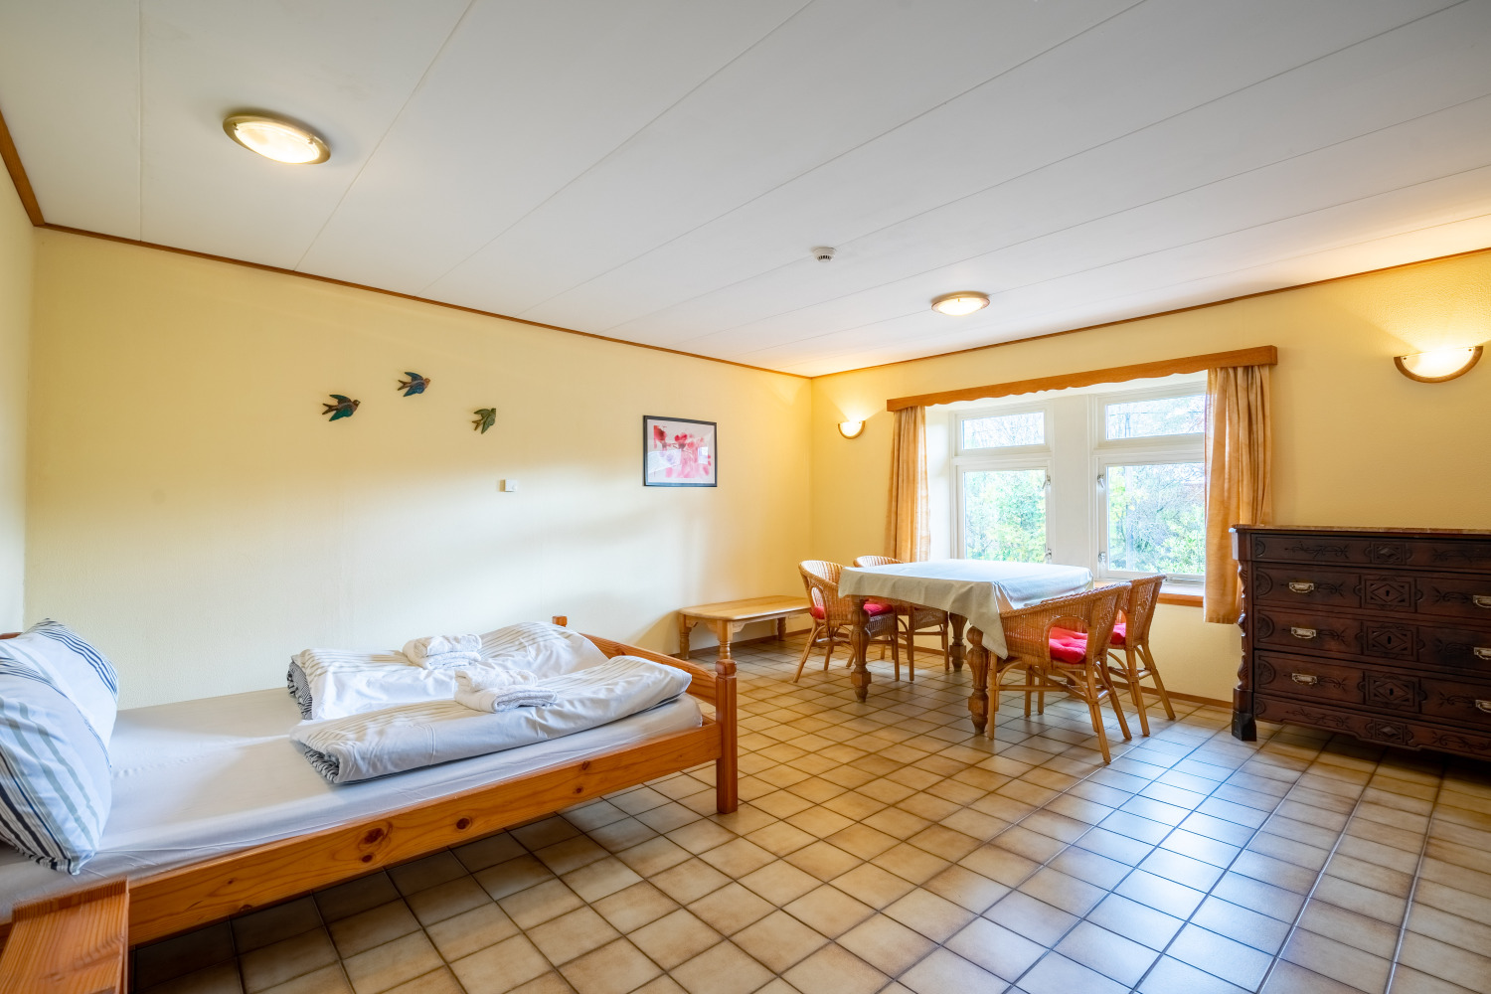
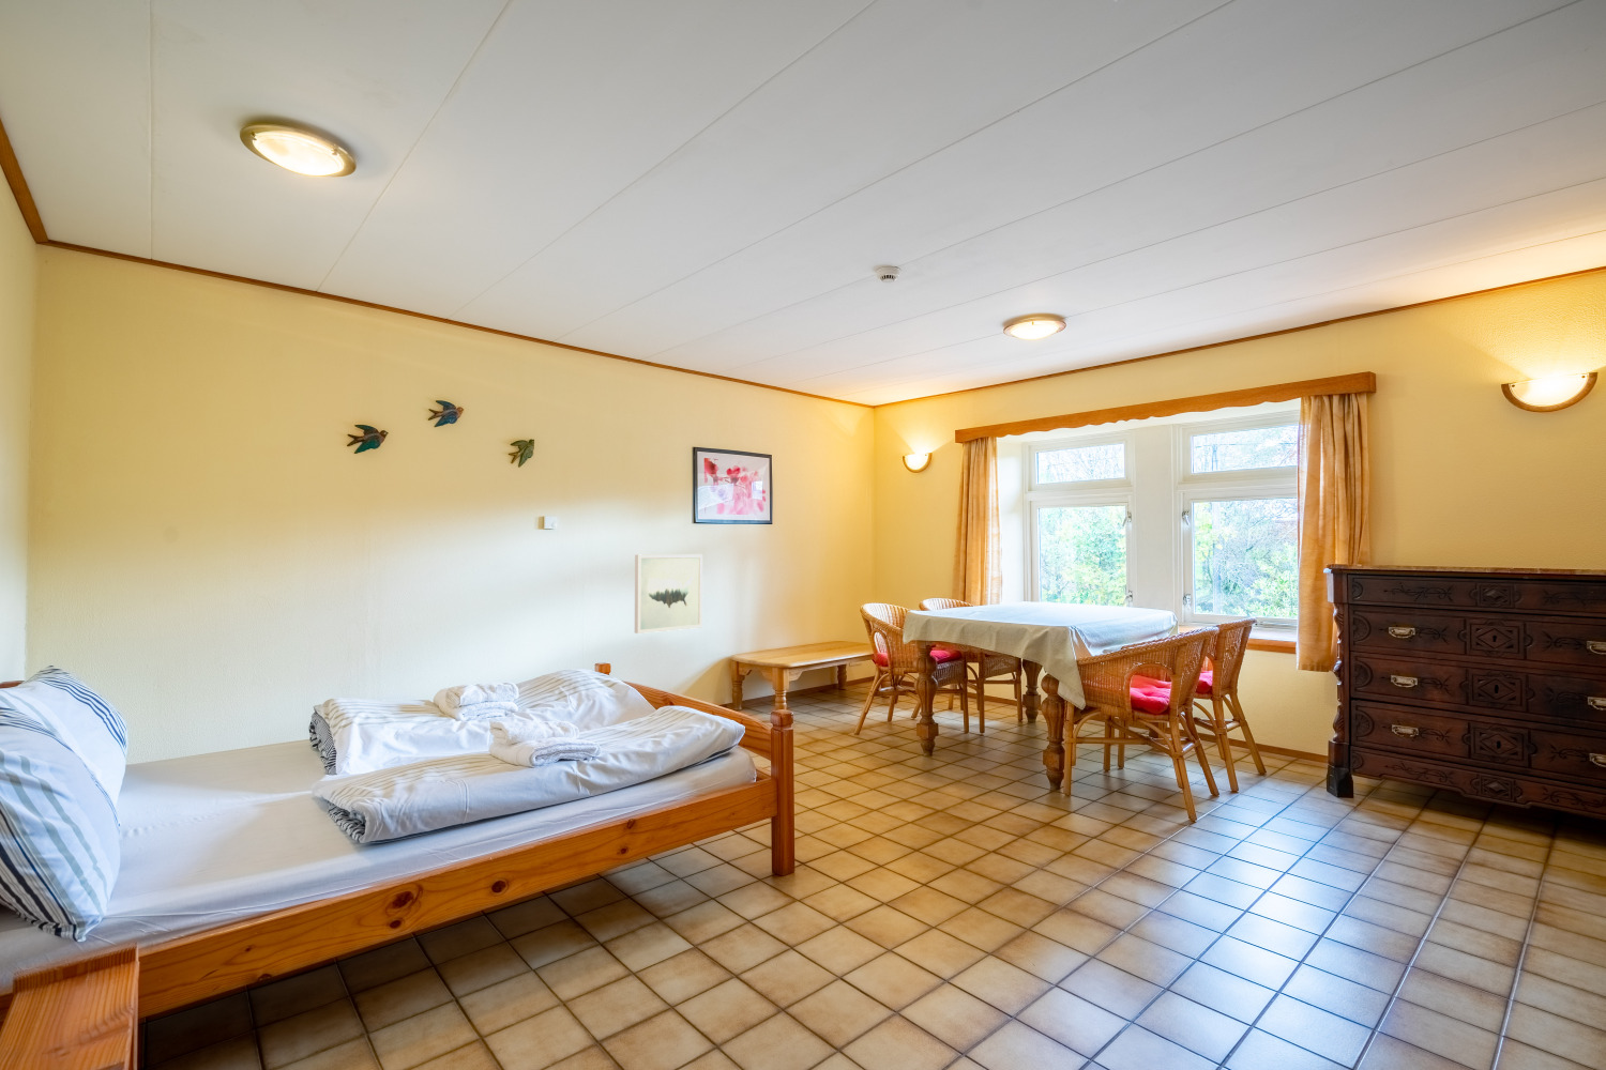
+ wall art (669, 591)
